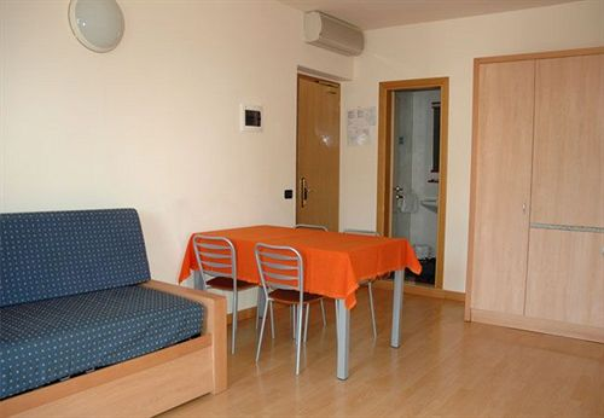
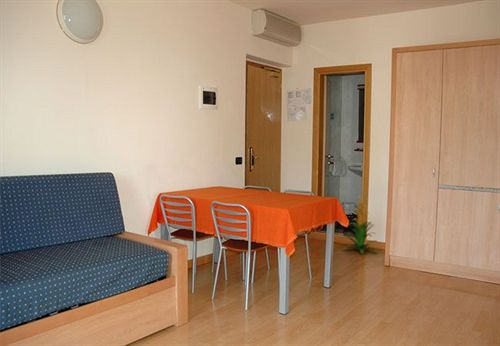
+ indoor plant (361, 223)
